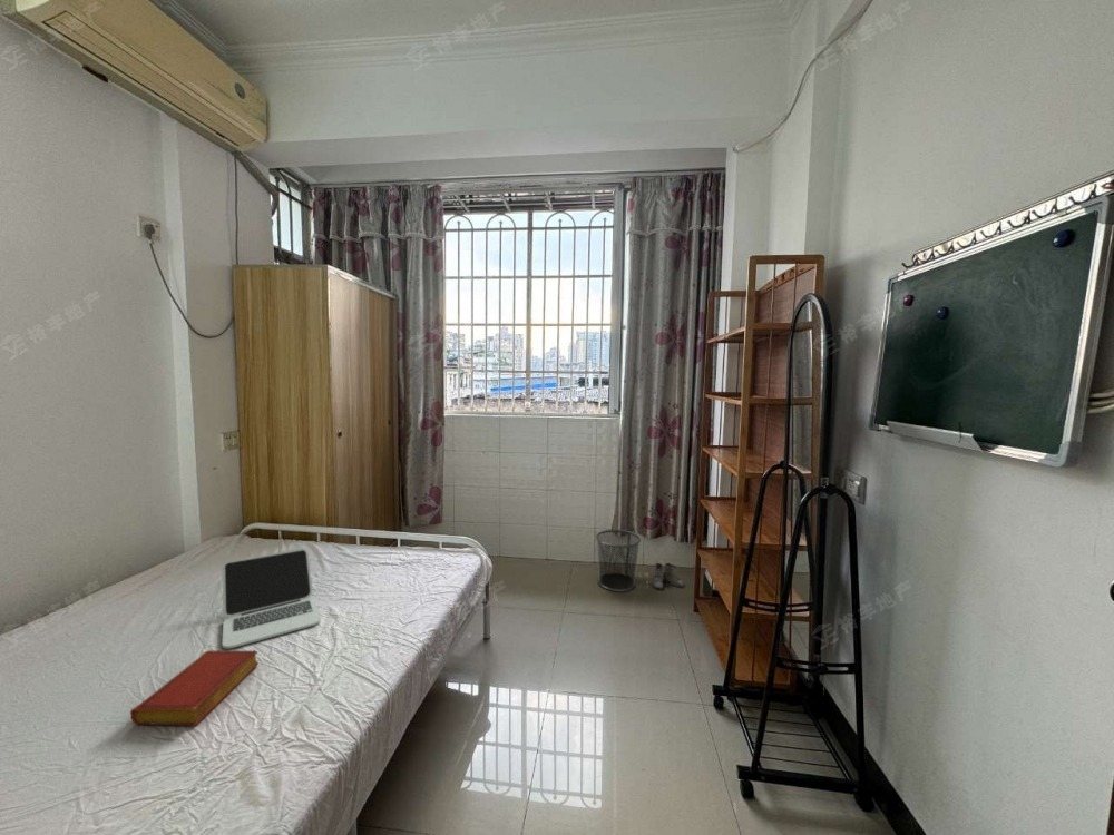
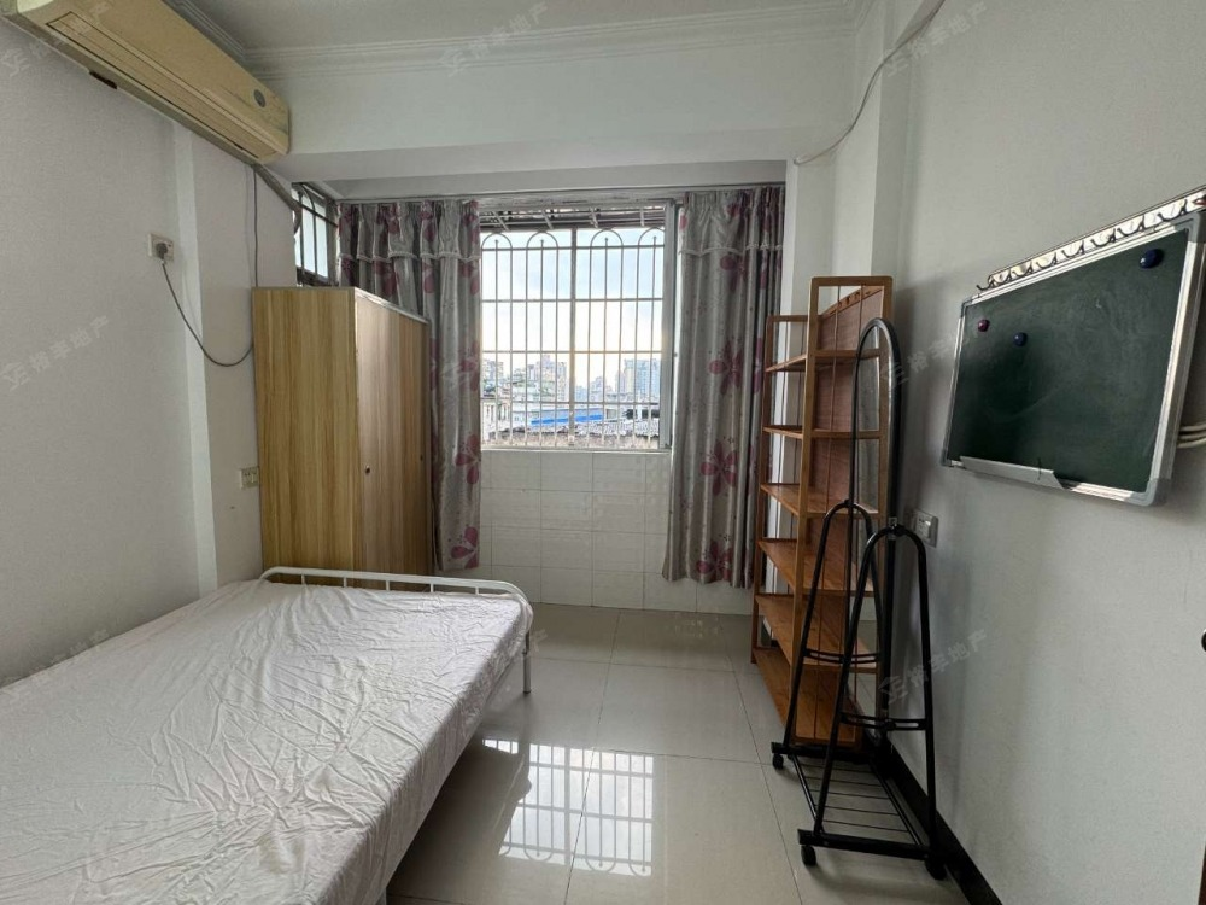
- book (201, 682)
- boots (665, 574)
- laptop (270, 592)
- waste bin (617, 560)
